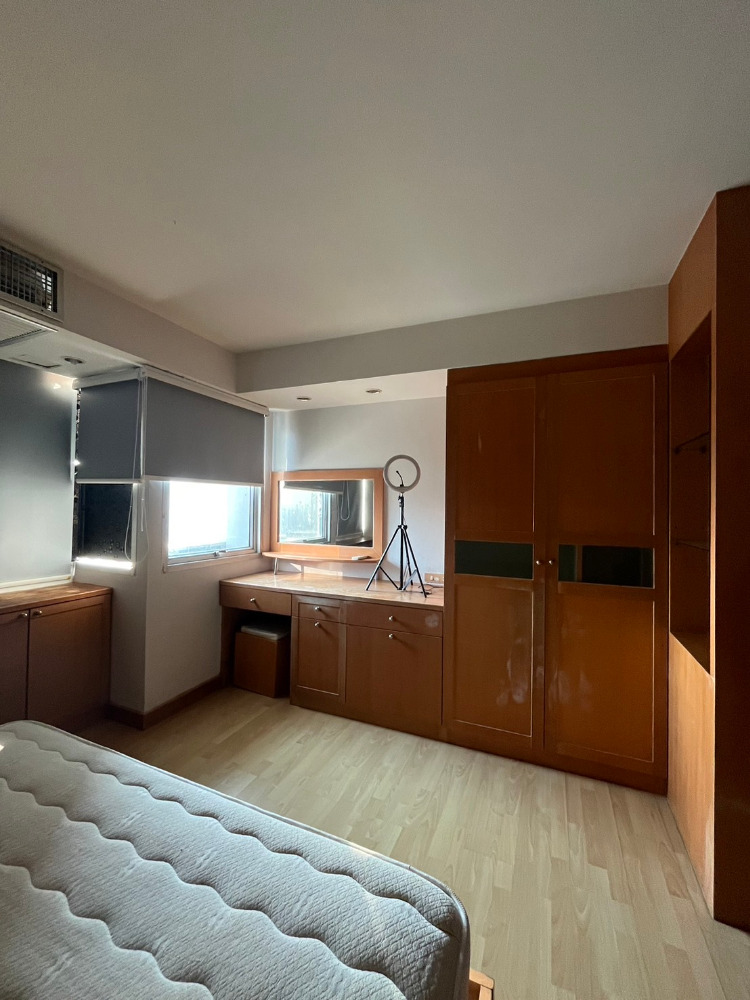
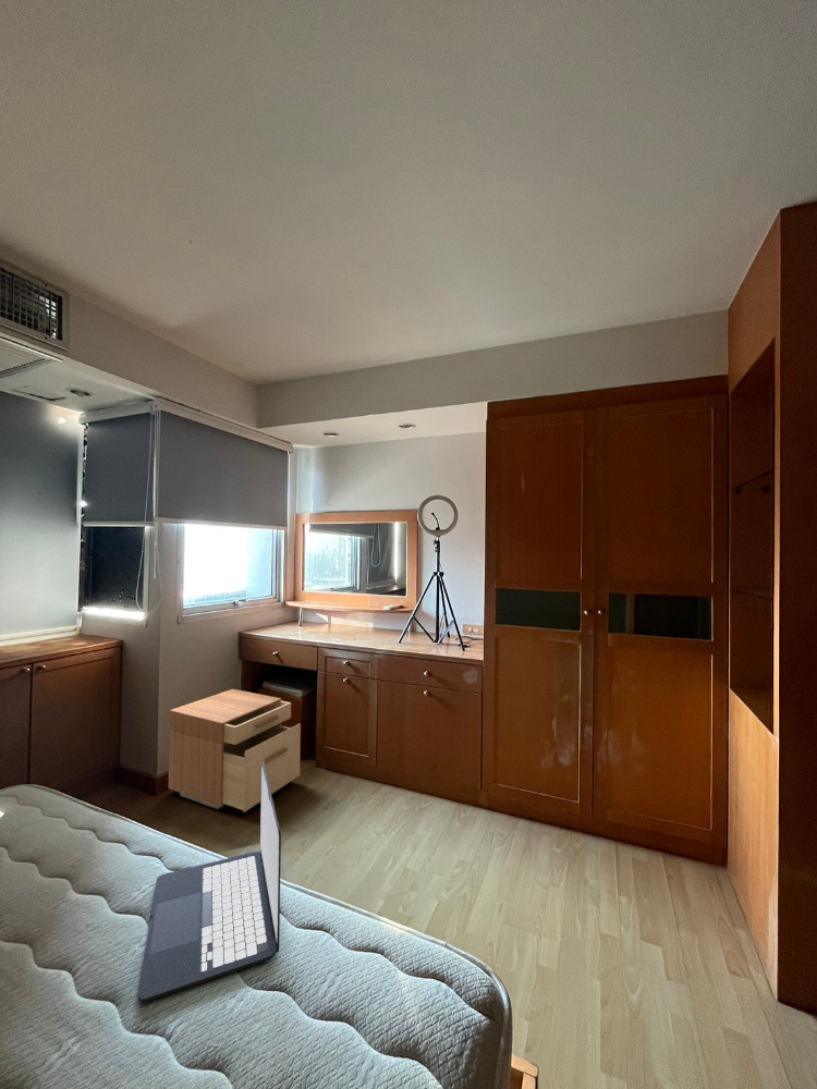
+ filing cabinet (237, 747)
+ laptop (214, 861)
